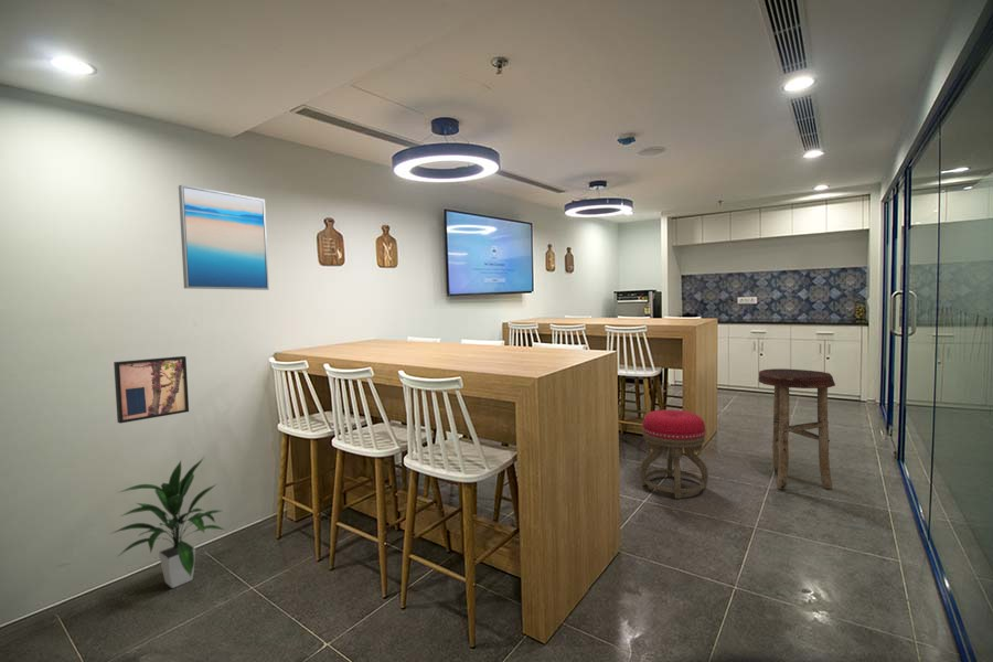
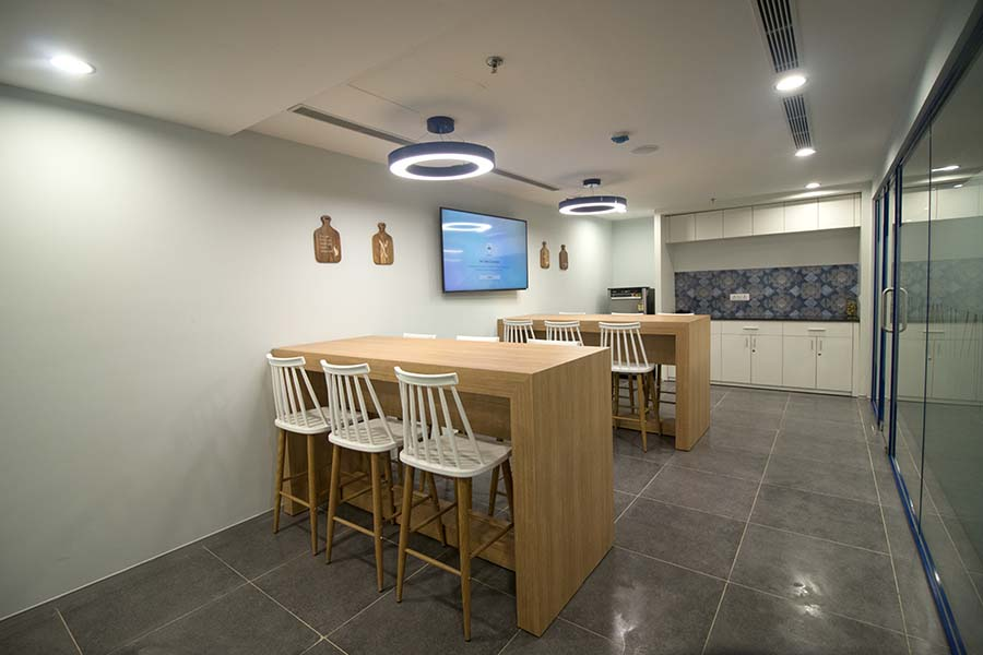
- stool (793, 427)
- indoor plant (174, 524)
- wall art (226, 241)
- stool (673, 450)
- wall art (152, 387)
